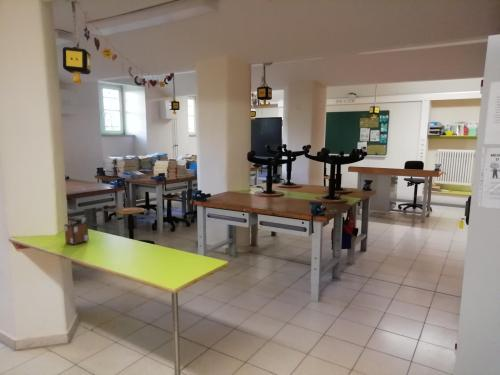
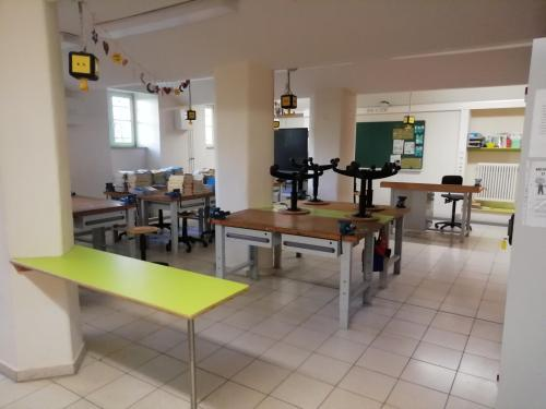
- desk organizer (76, 229)
